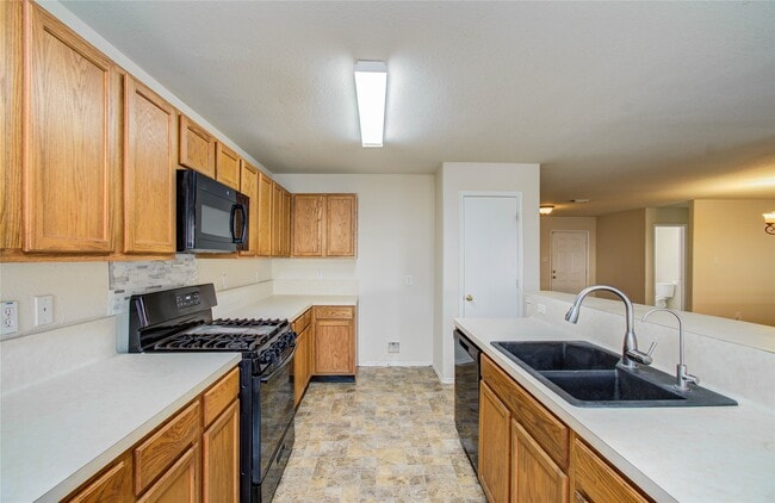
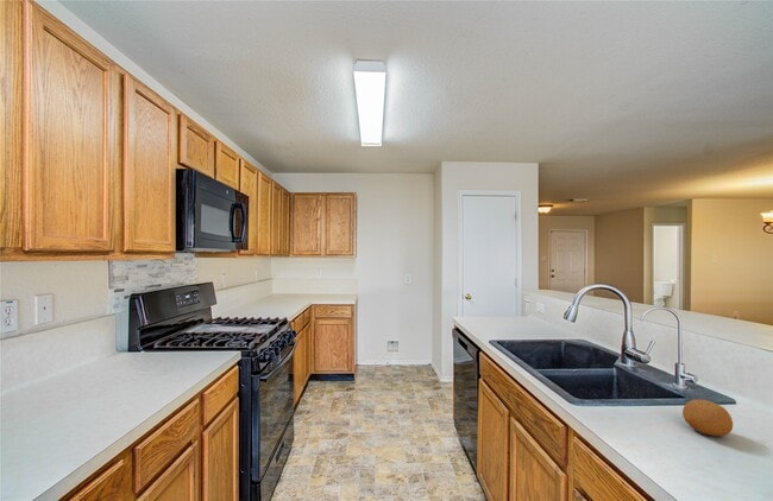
+ fruit (706, 417)
